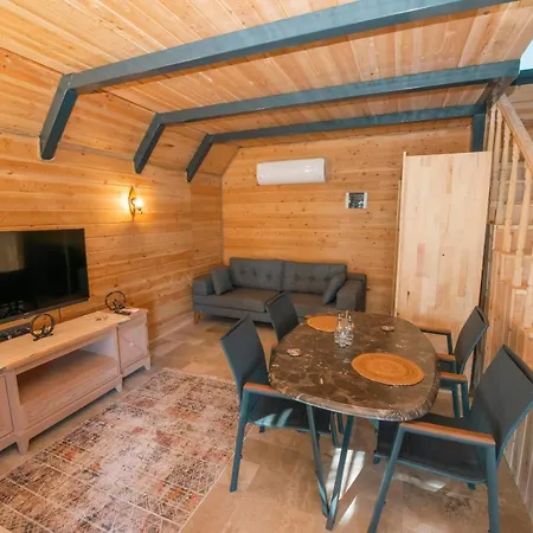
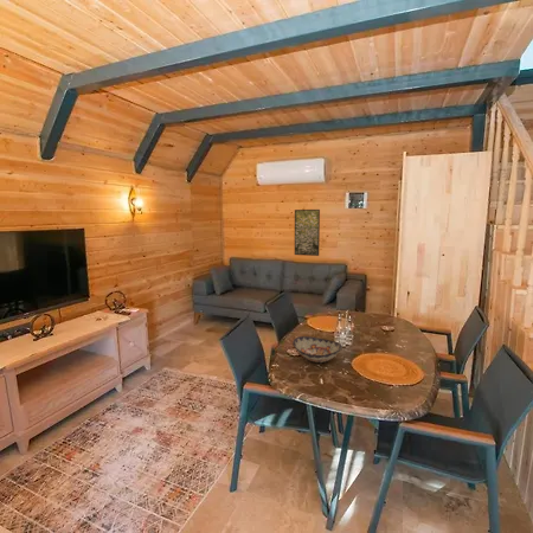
+ decorative bowl (316, 351)
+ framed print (307, 232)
